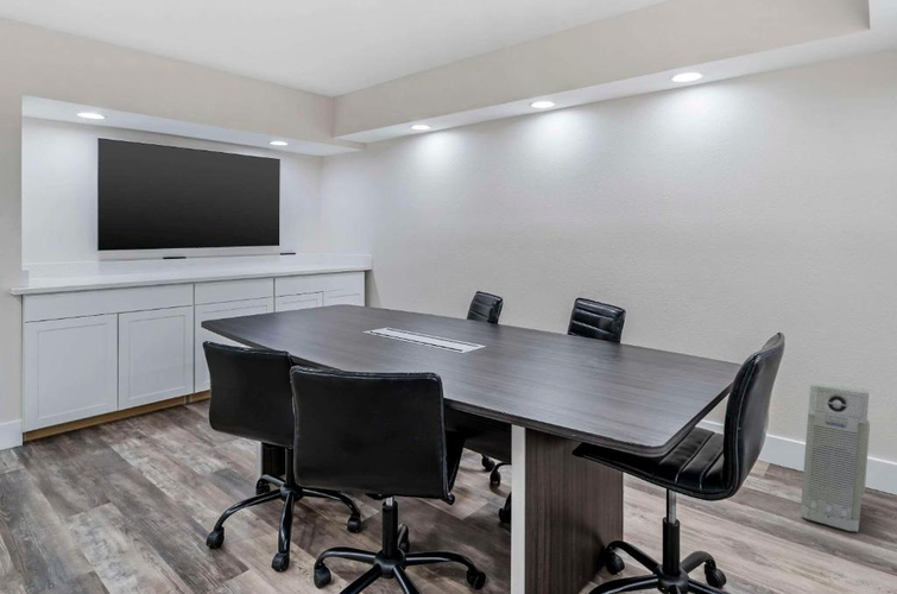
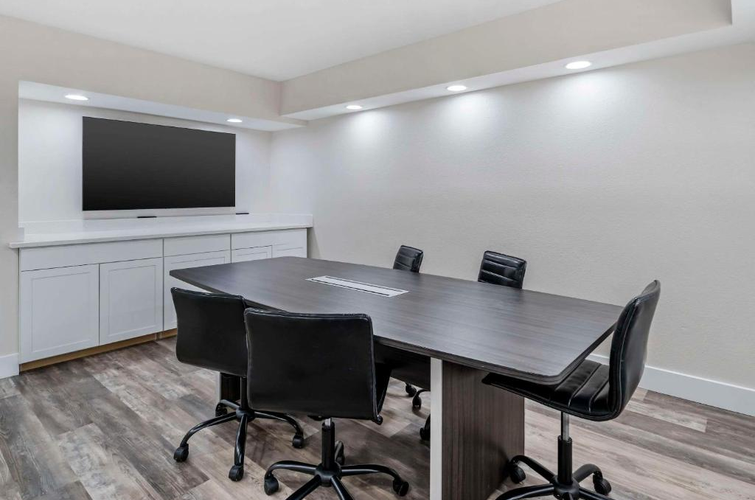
- air purifier (835, 449)
